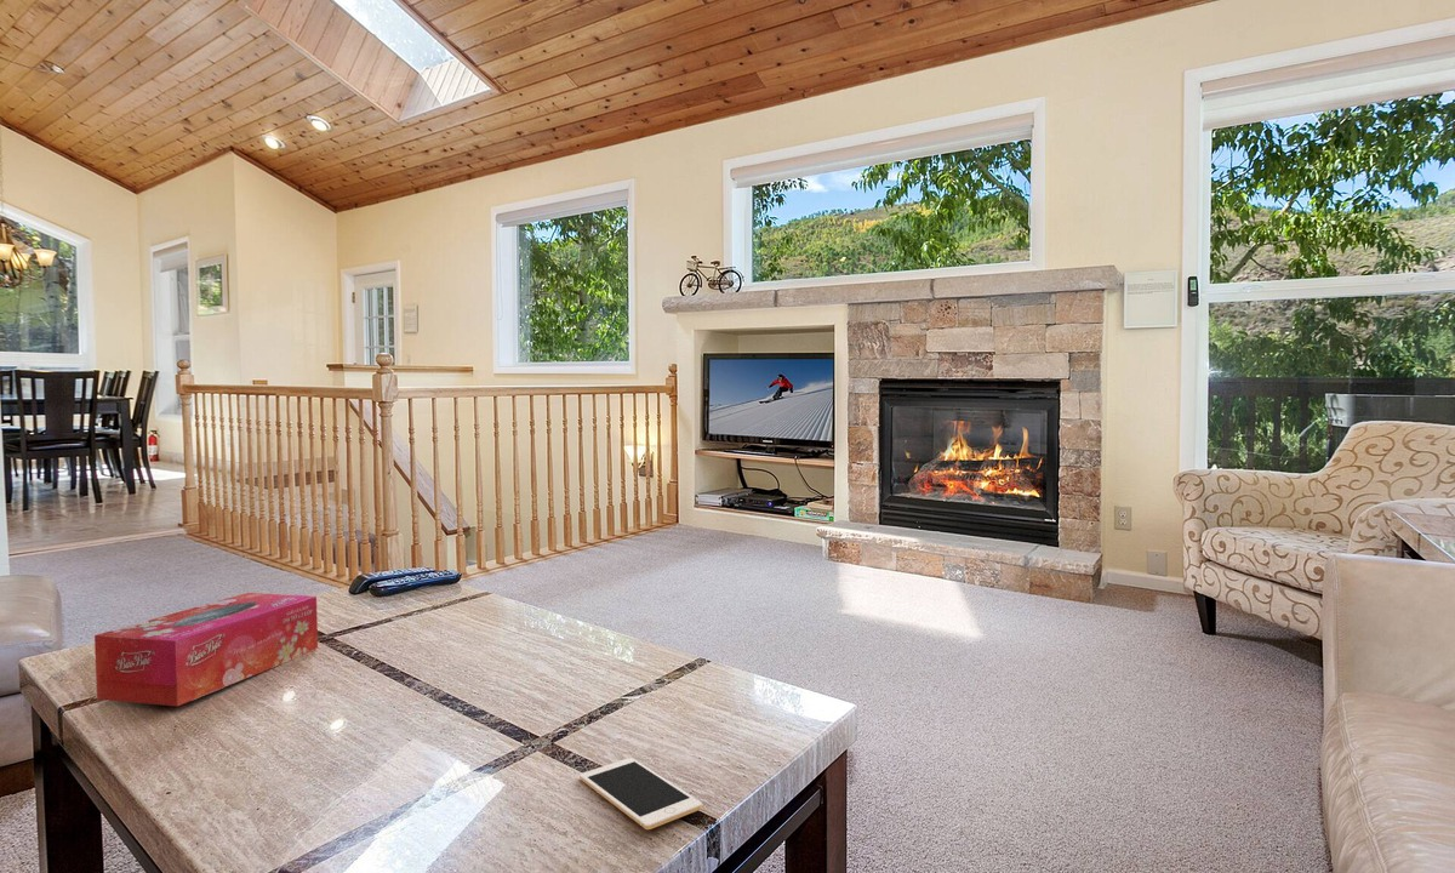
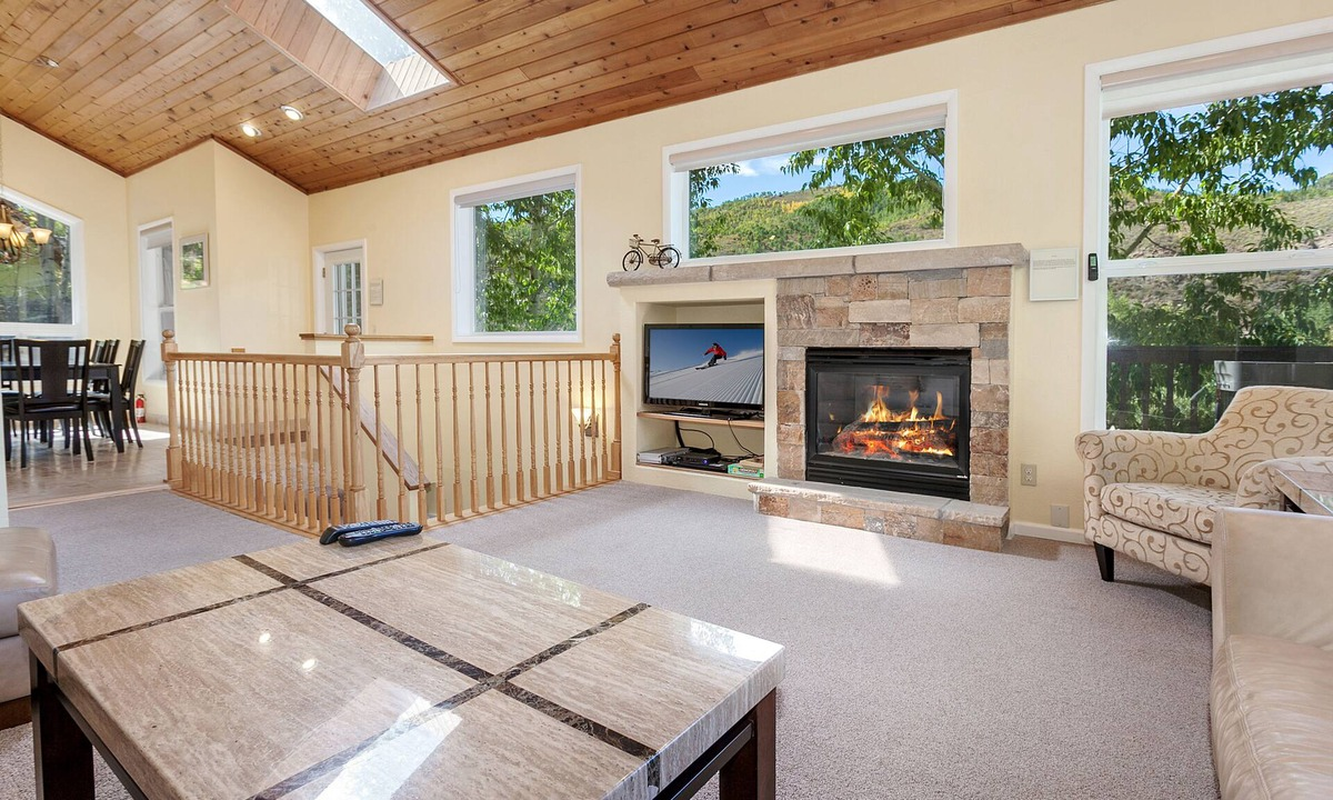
- cell phone (638, 791)
- tissue box (216, 643)
